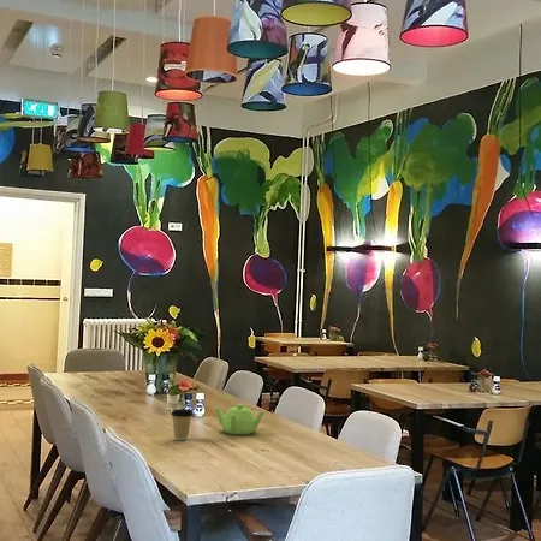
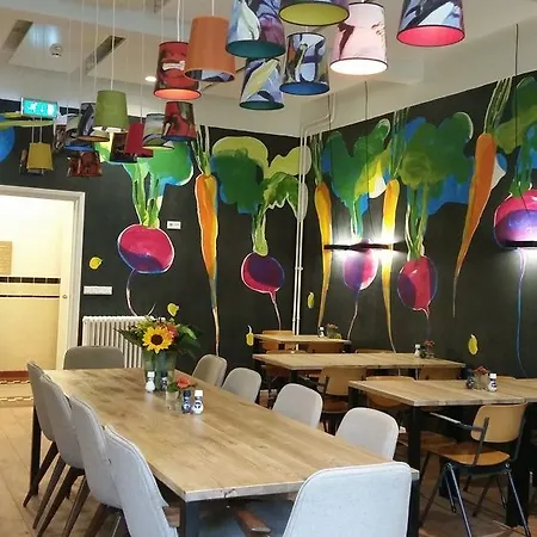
- teapot (239, 417)
- coffee cup (182, 423)
